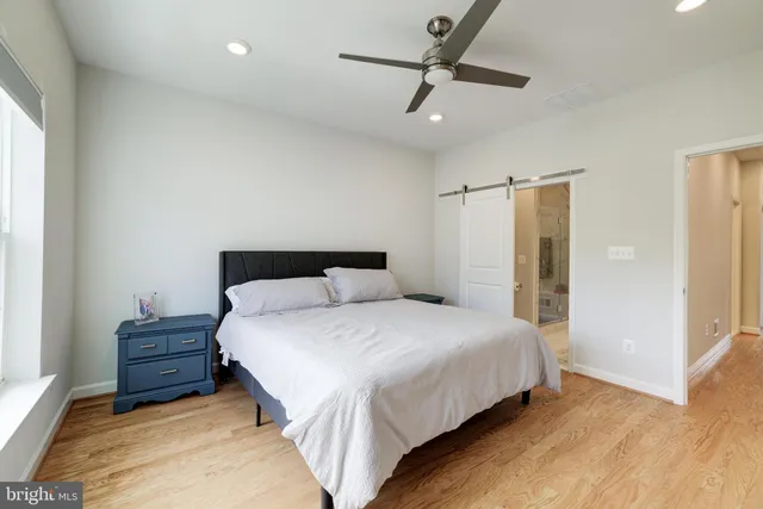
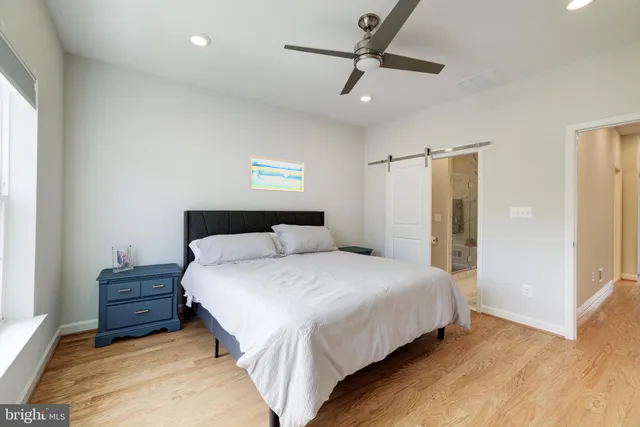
+ wall art (278, 175)
